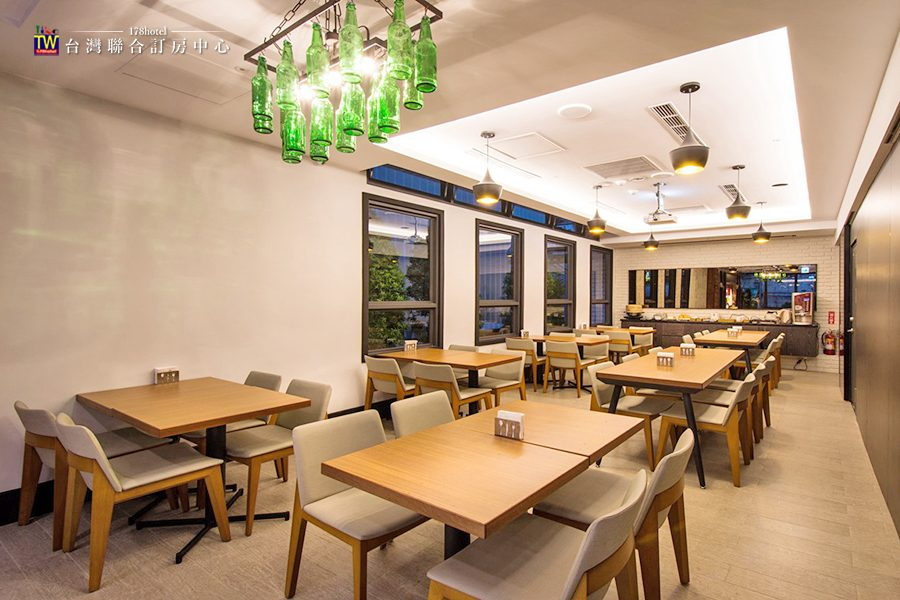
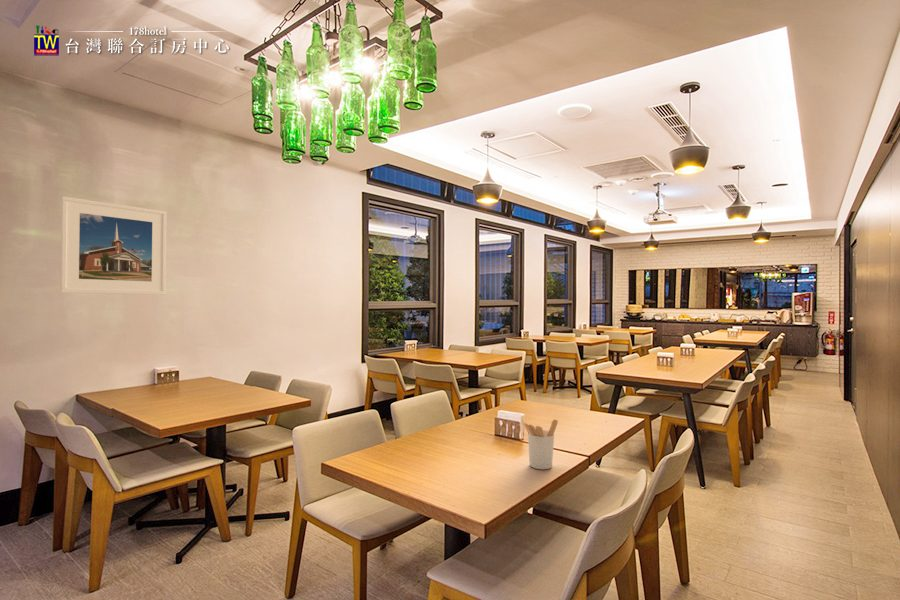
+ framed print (117, 249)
+ utensil holder (538, 443)
